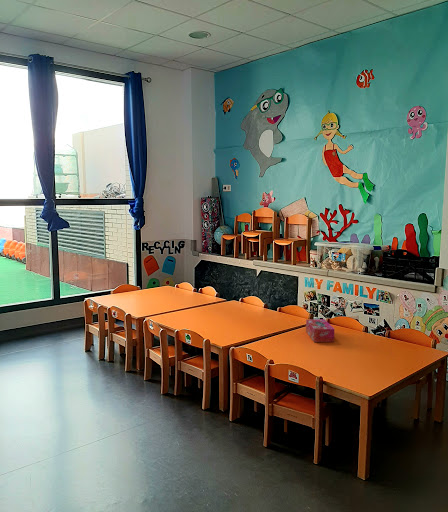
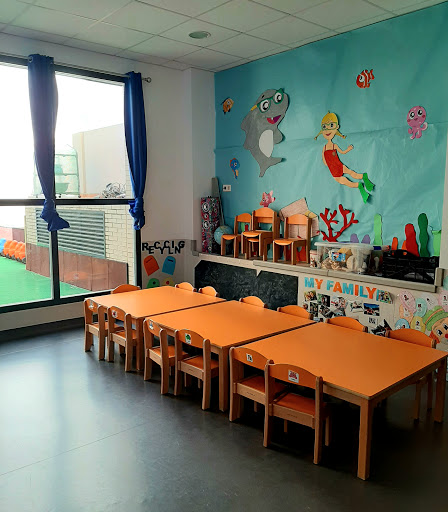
- tissue box (319, 330)
